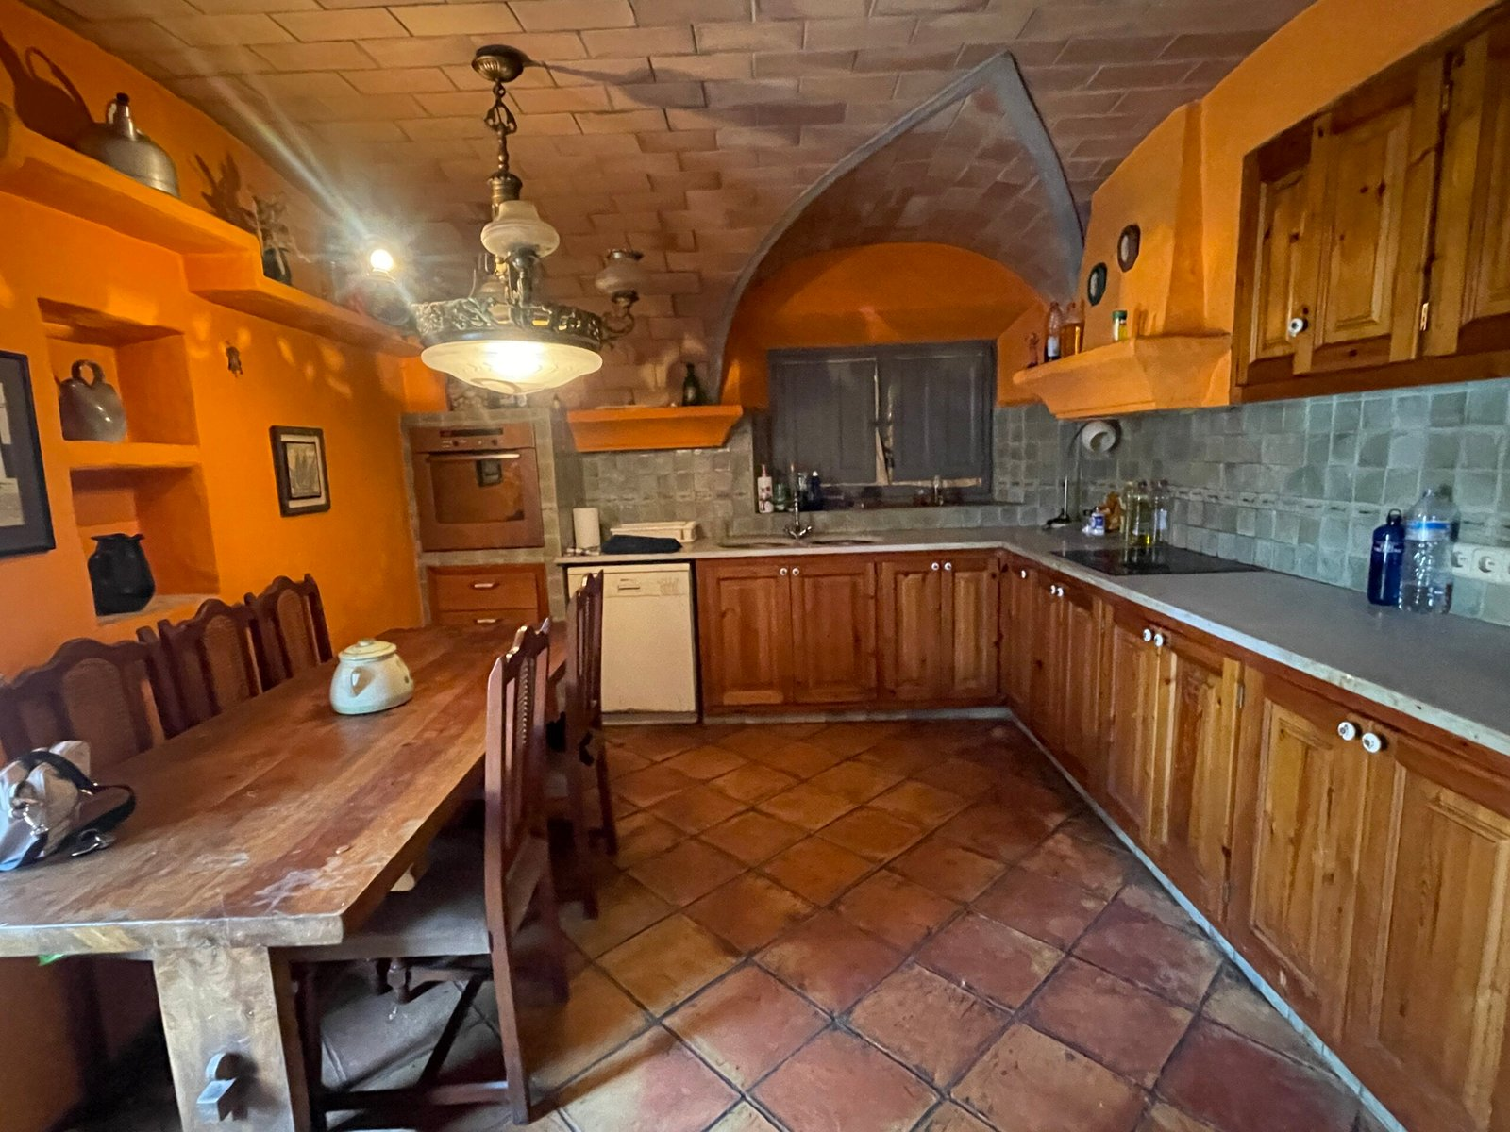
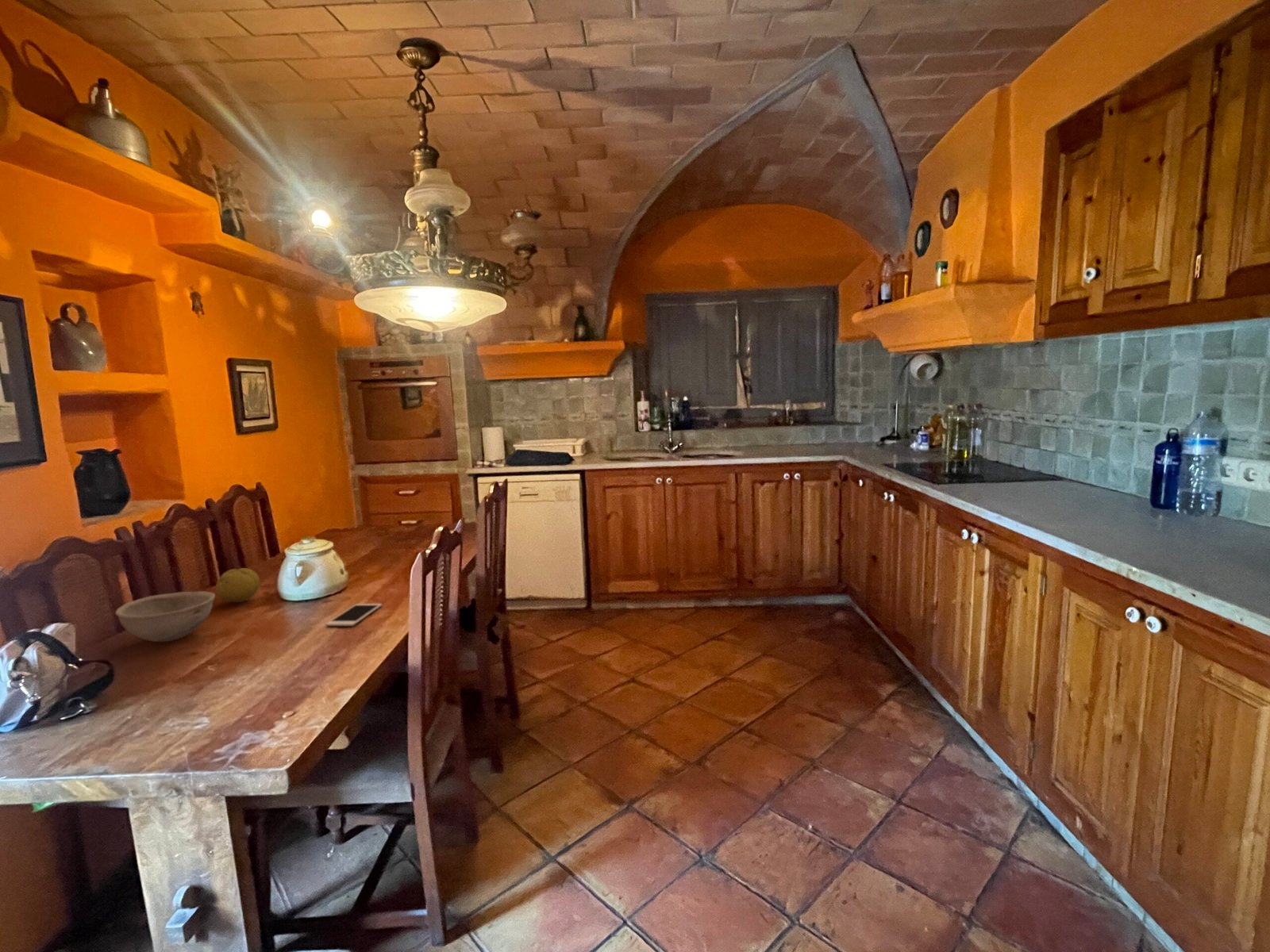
+ cell phone (355, 614)
+ fruit (238, 585)
+ bowl (169, 620)
